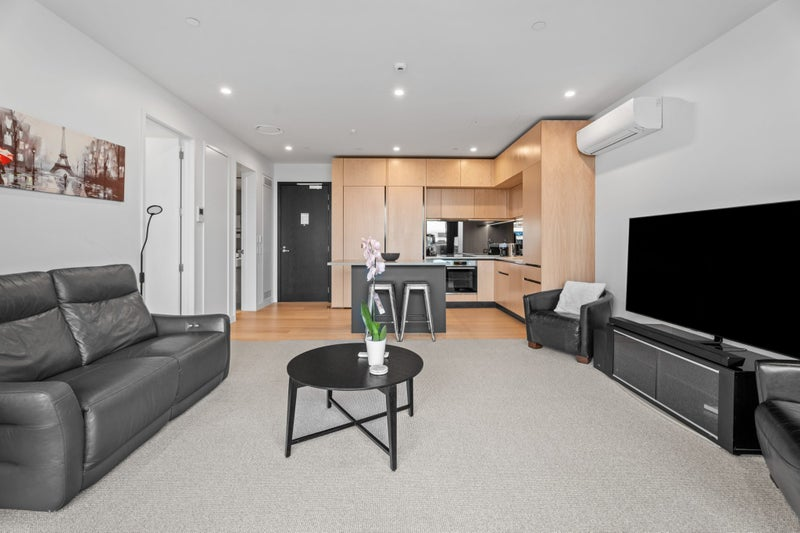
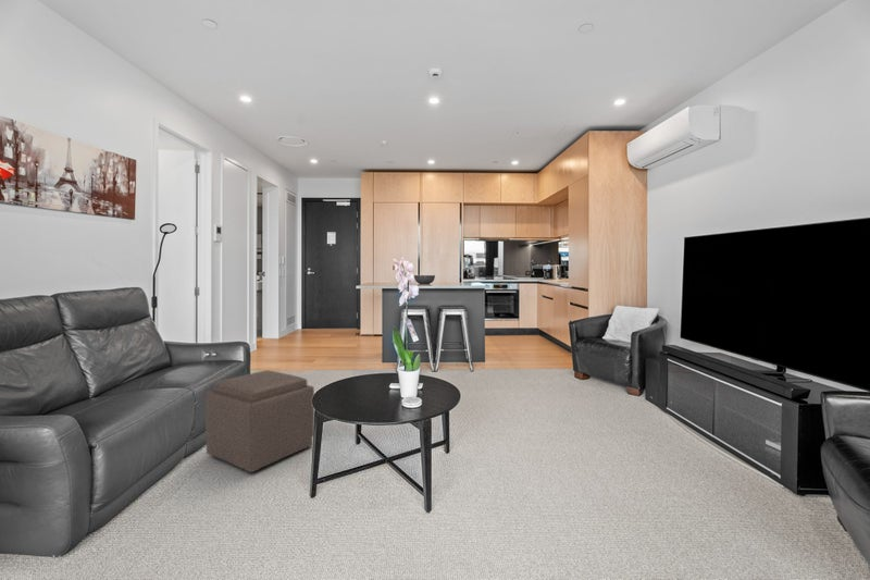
+ ottoman (261, 414)
